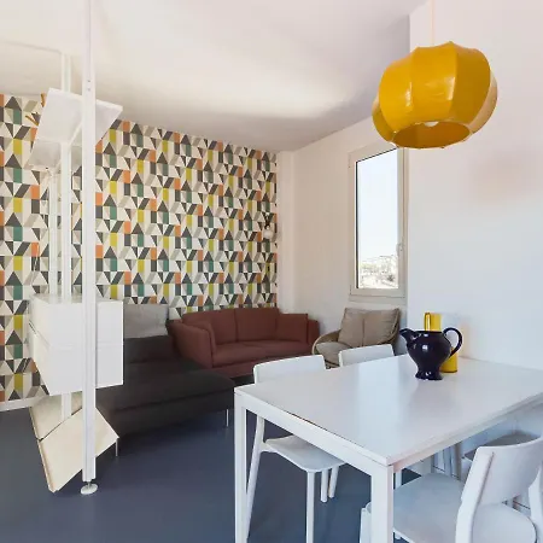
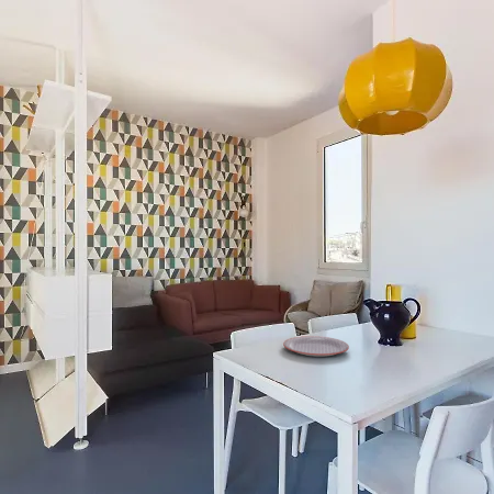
+ plate (315, 346)
